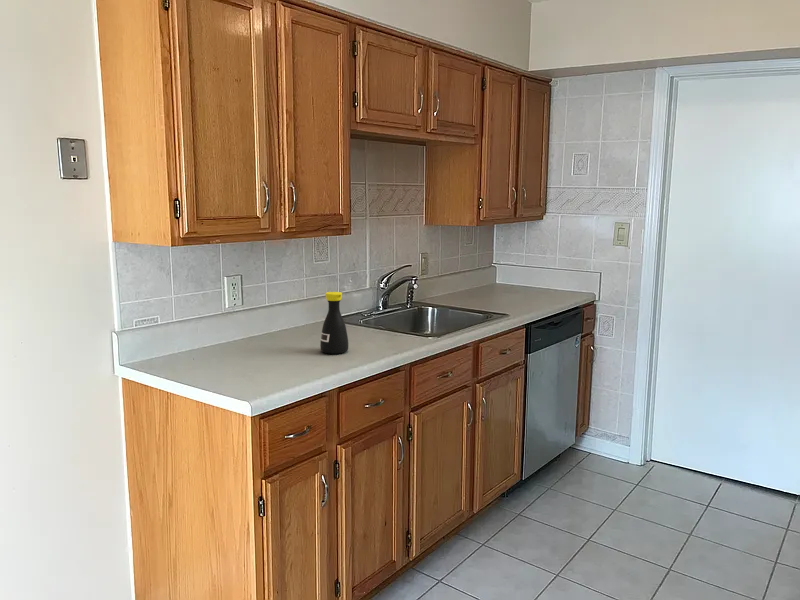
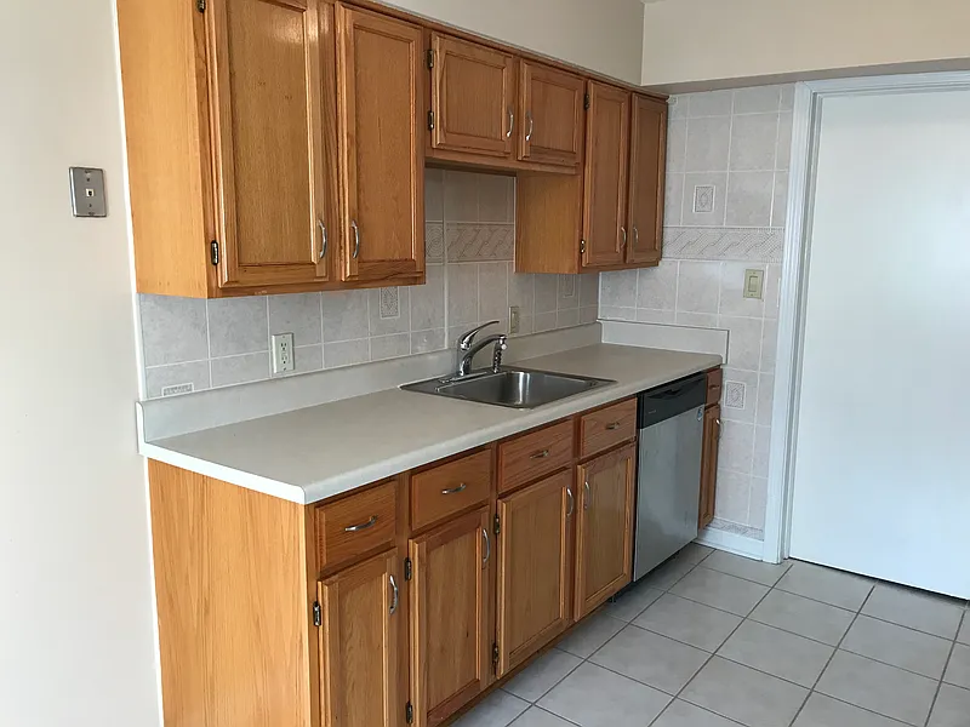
- bottle (334, 322)
